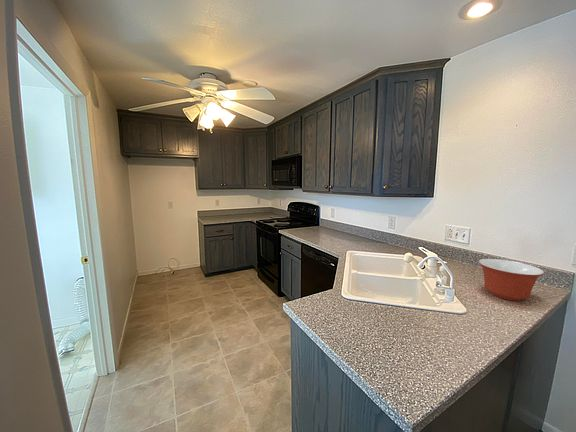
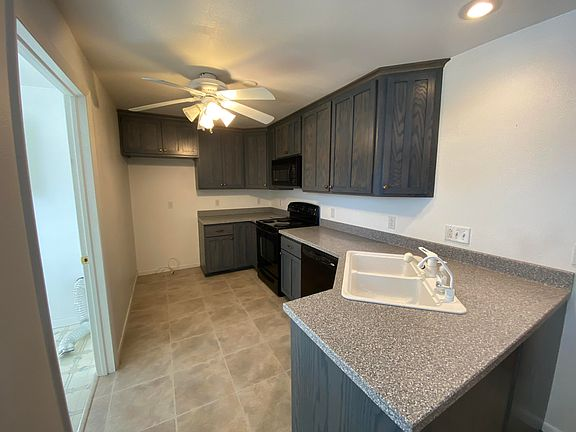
- mixing bowl (507, 280)
